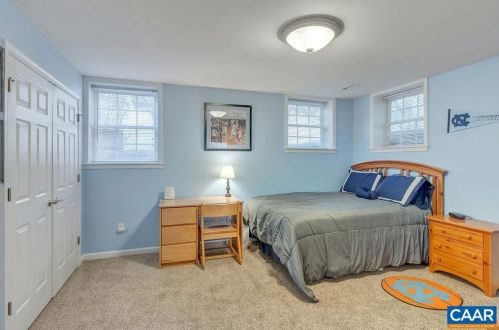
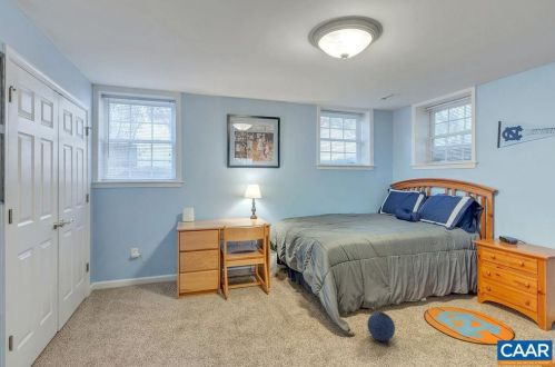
+ ball (380, 326)
